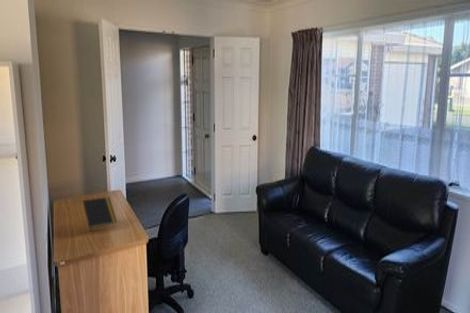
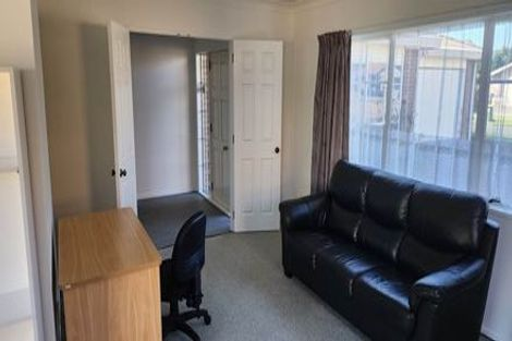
- notepad (99, 213)
